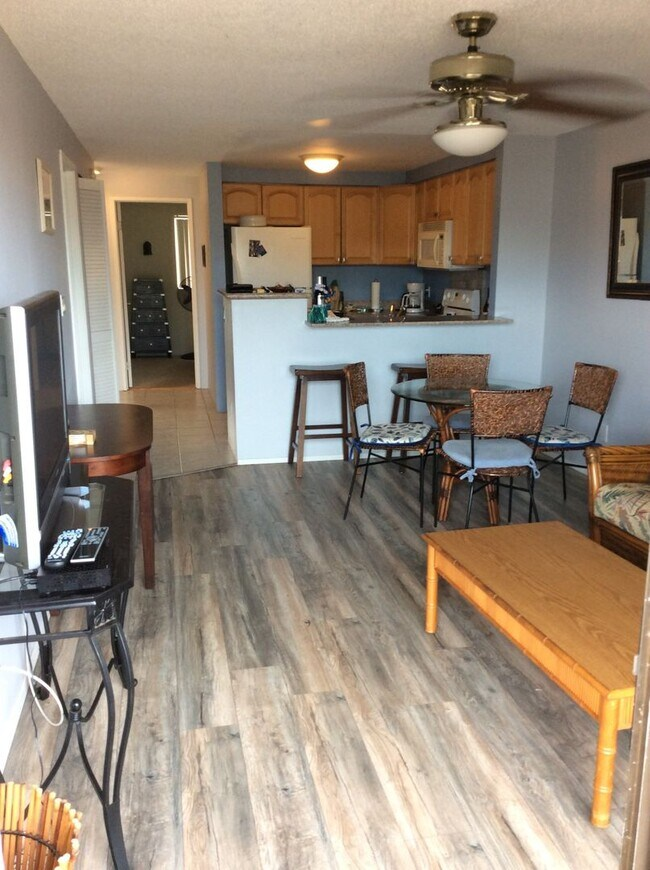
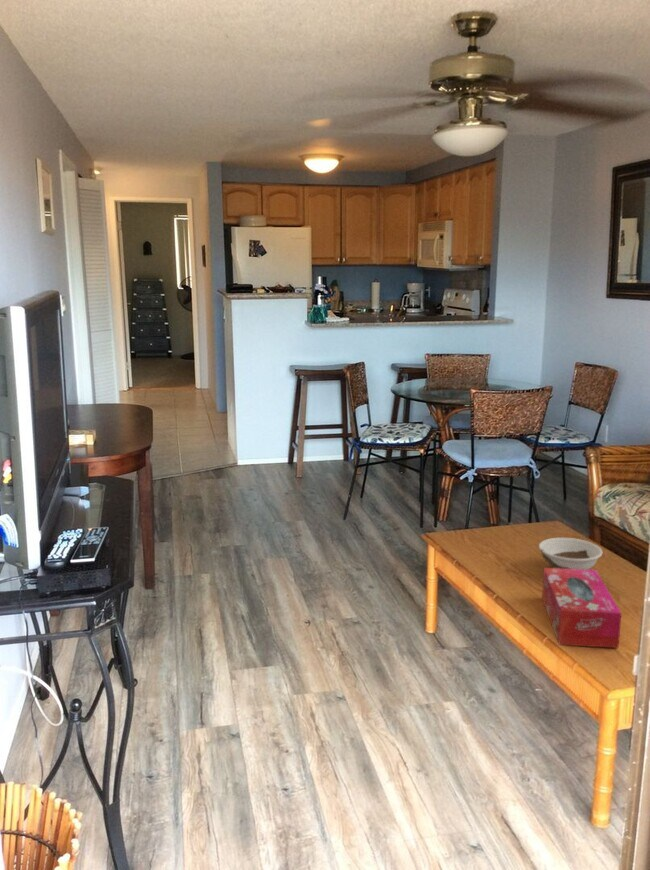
+ tissue box (578, 605)
+ bowl (569, 559)
